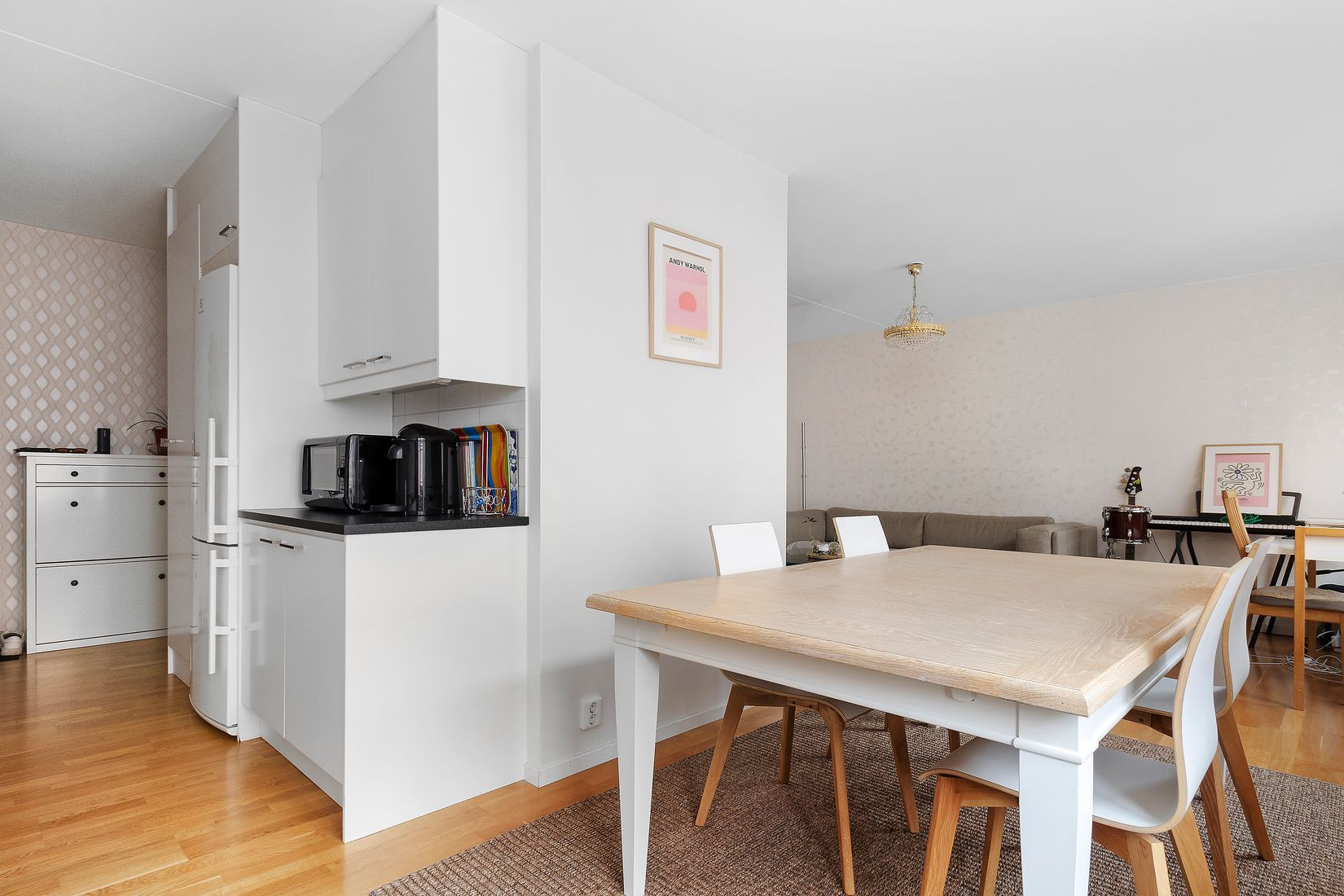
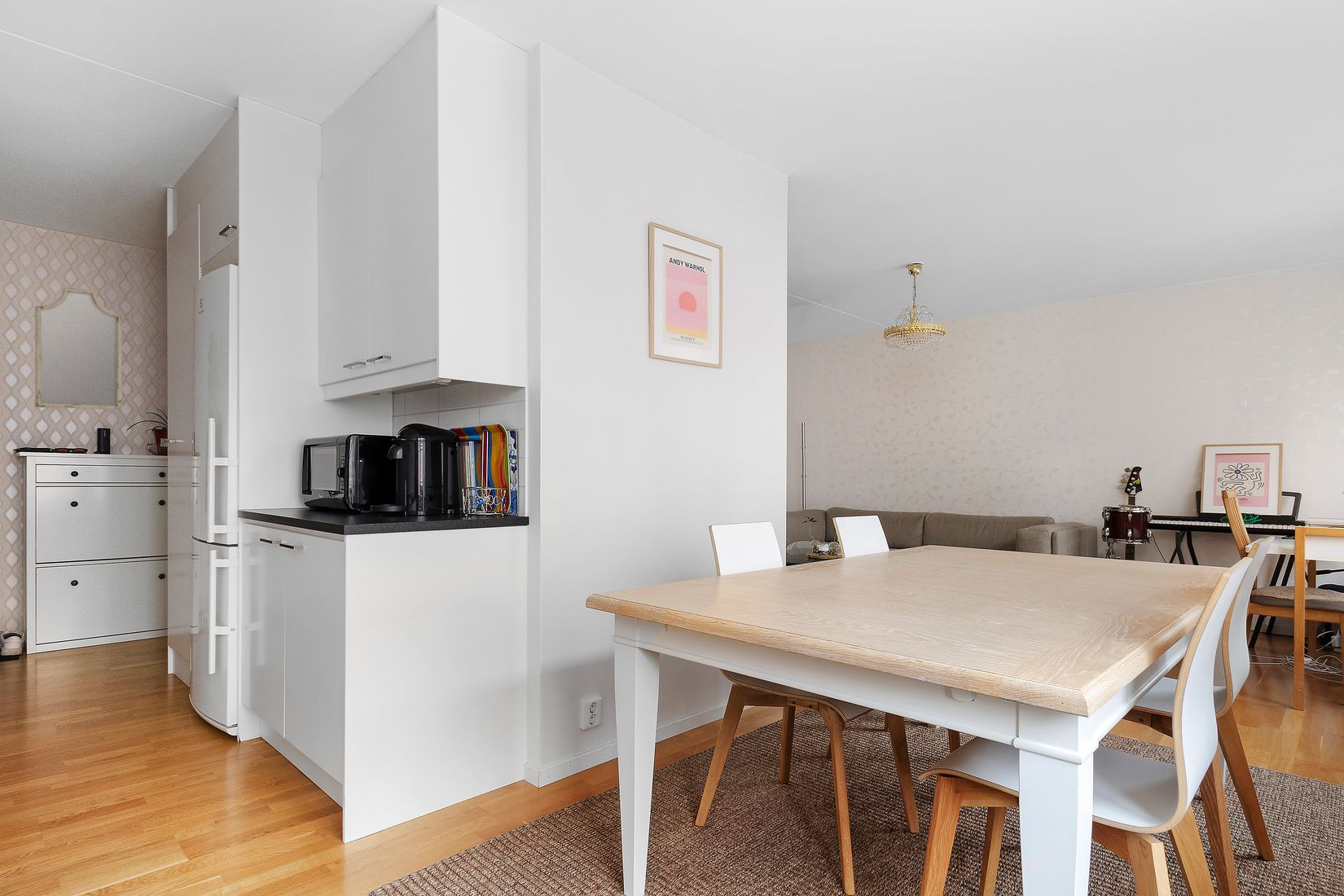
+ home mirror (80, 349)
